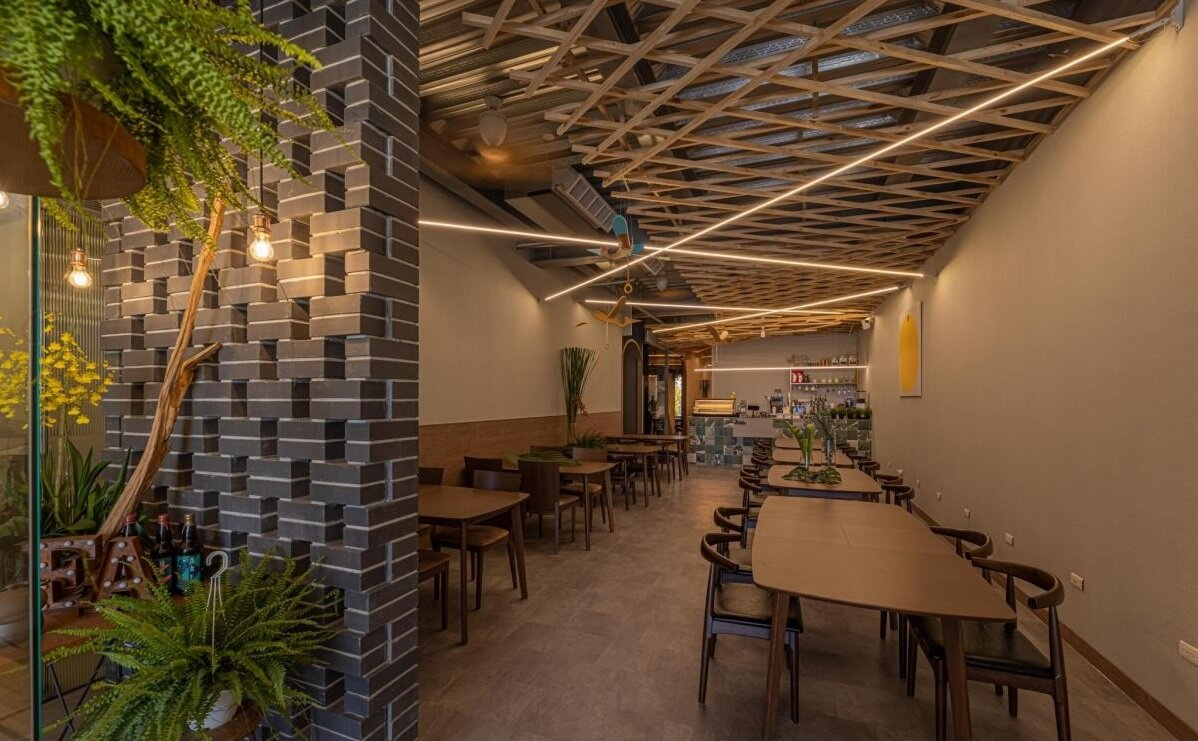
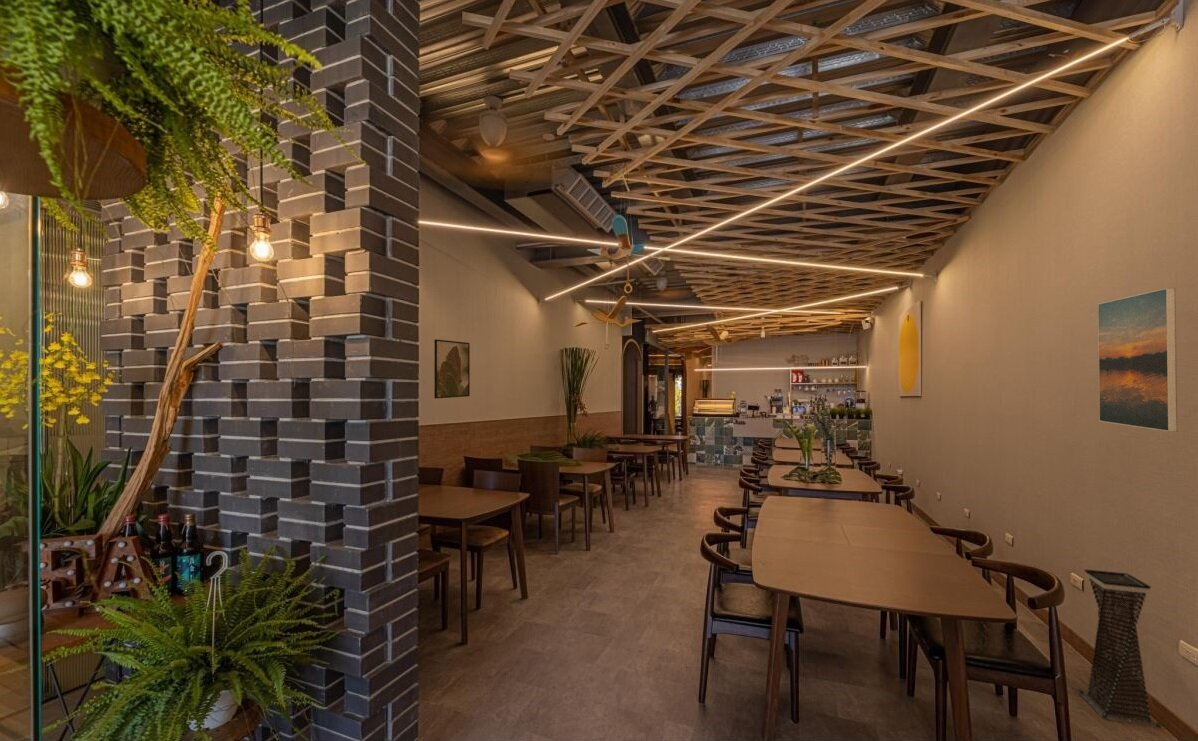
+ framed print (452, 369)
+ pedestal (1116, 643)
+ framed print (1133, 361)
